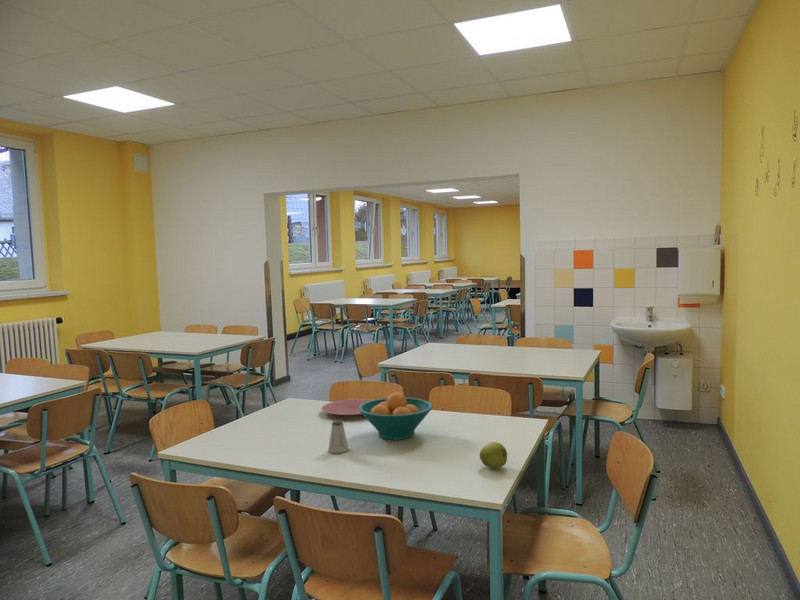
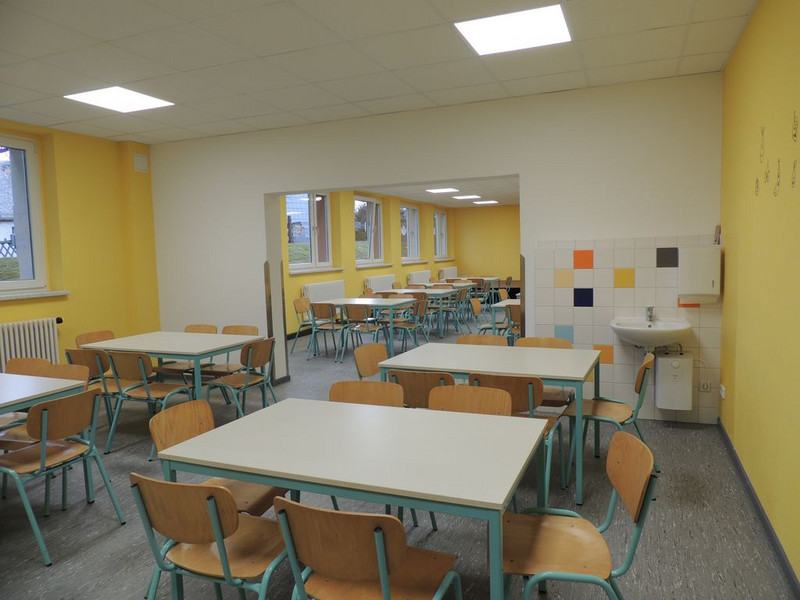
- apple (494, 454)
- saltshaker (337, 435)
- plate (353, 408)
- fruit bowl (395, 413)
